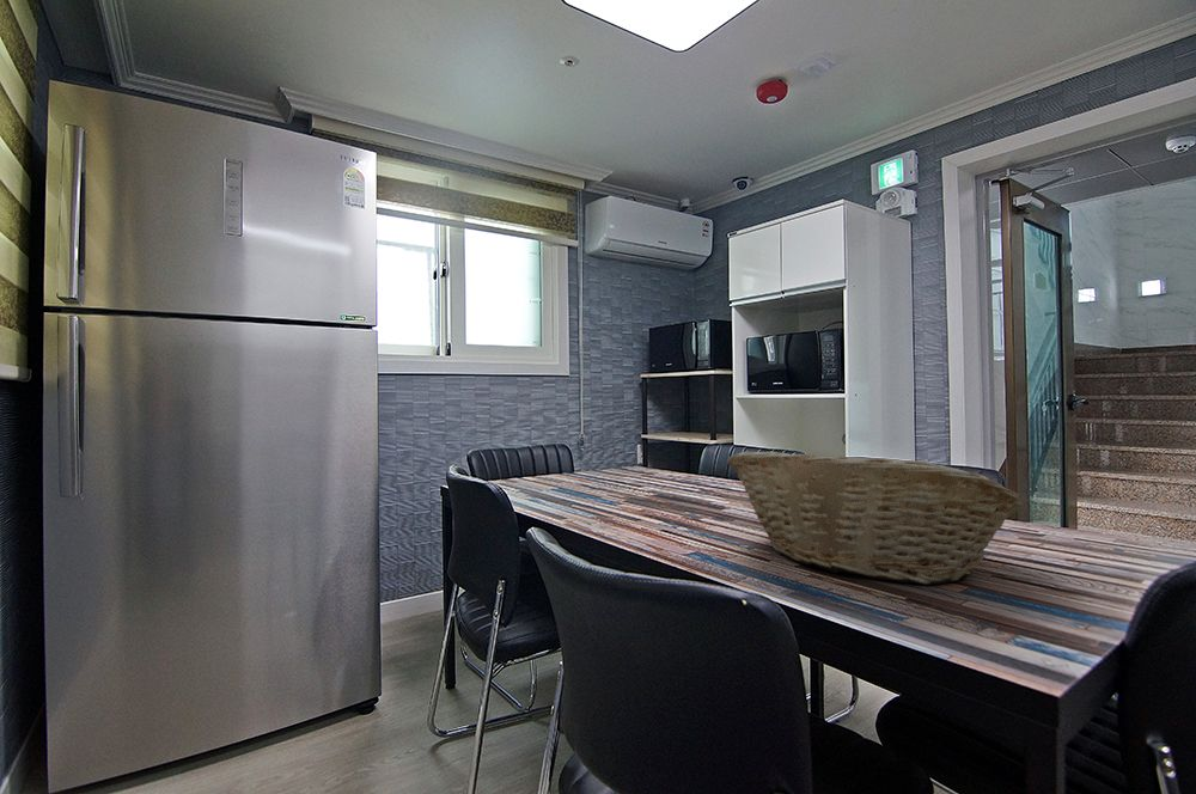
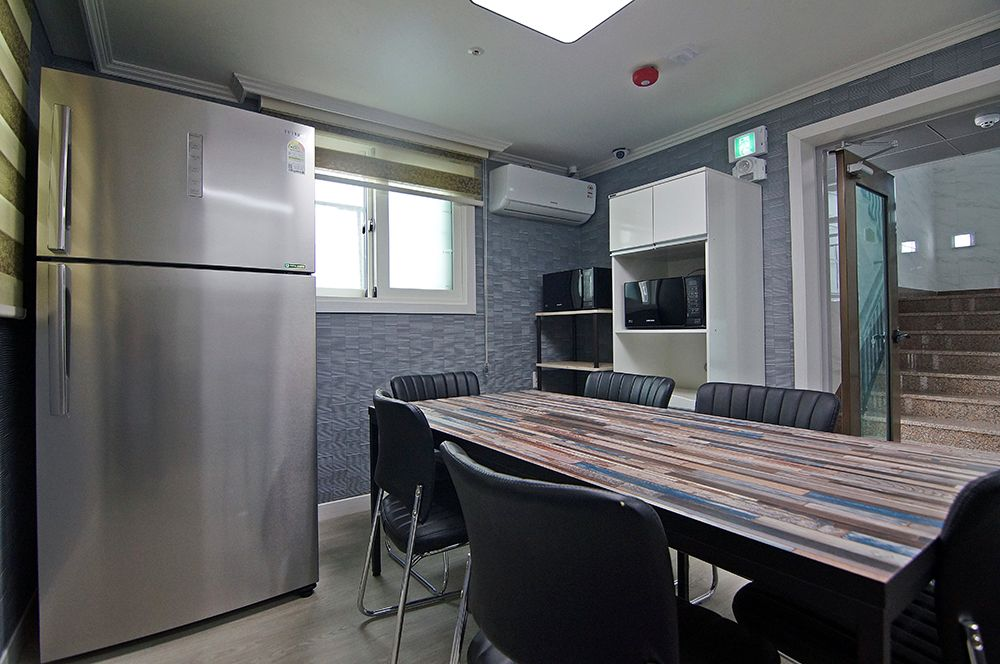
- fruit basket (858, 503)
